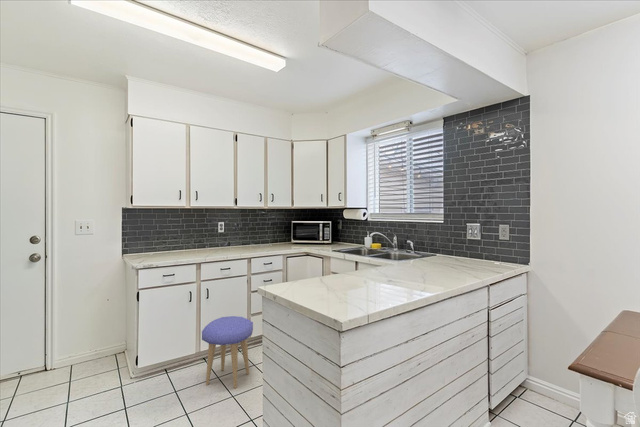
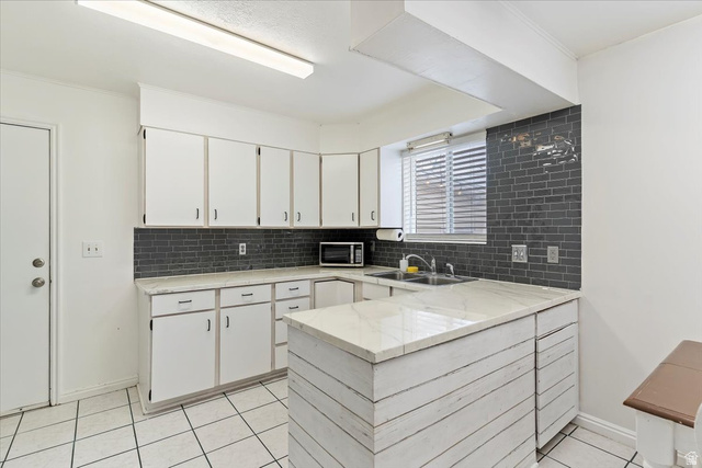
- stool (225, 350)
